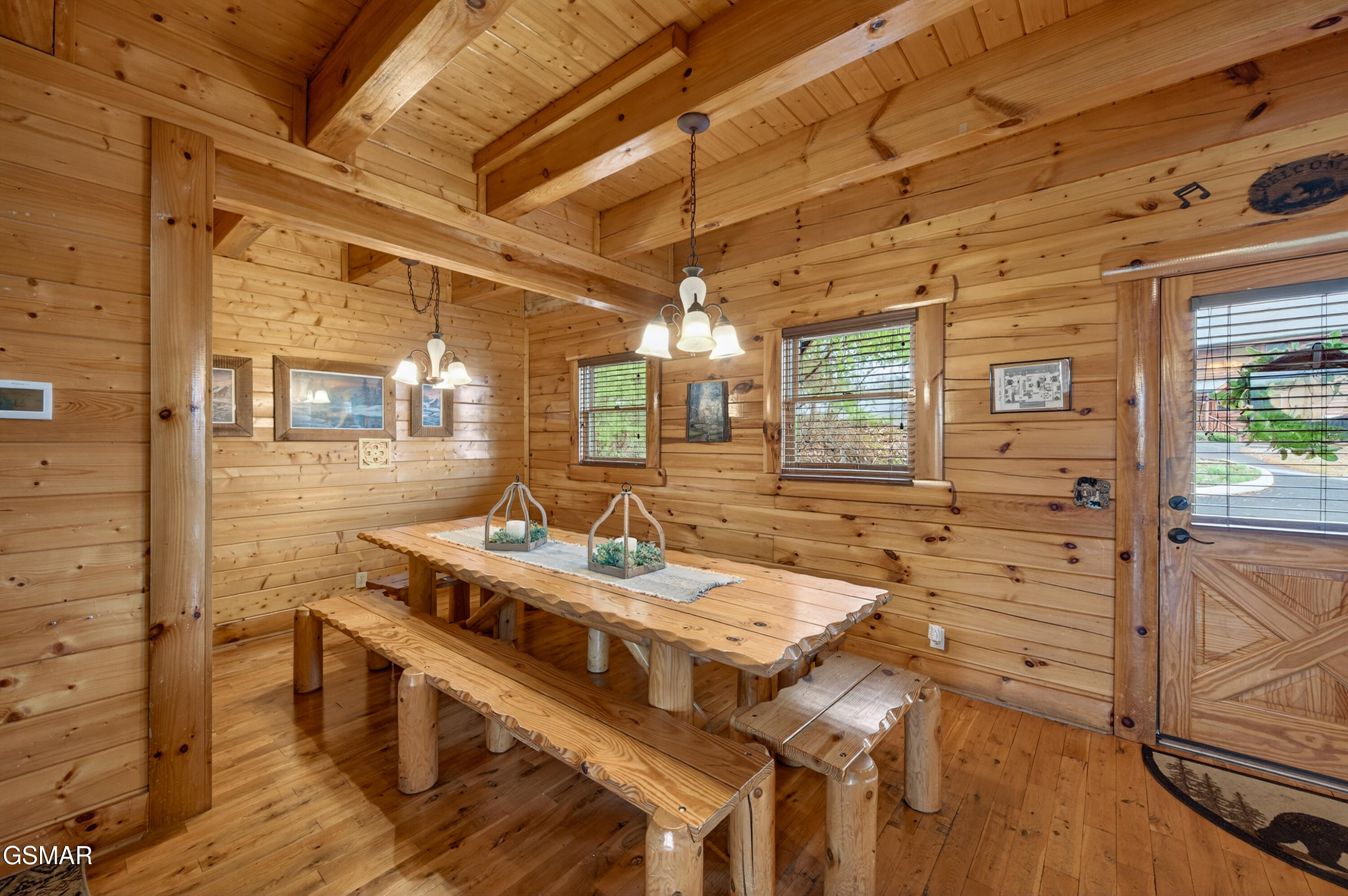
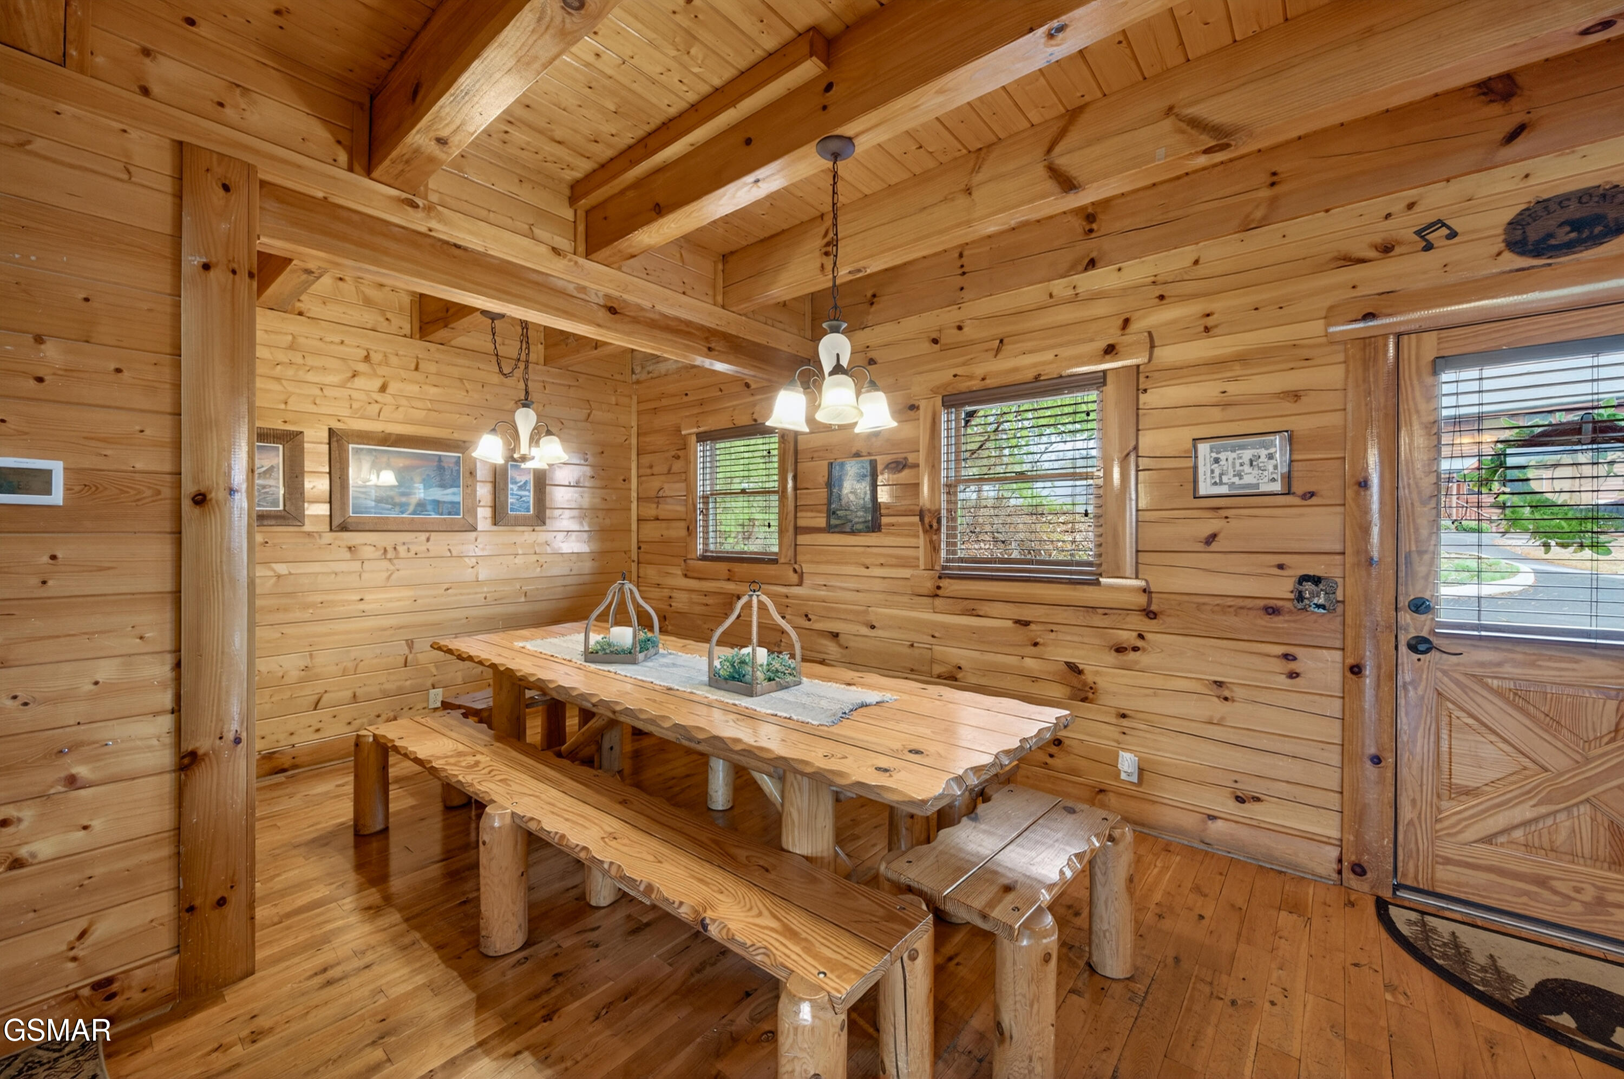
- wall ornament (374, 454)
